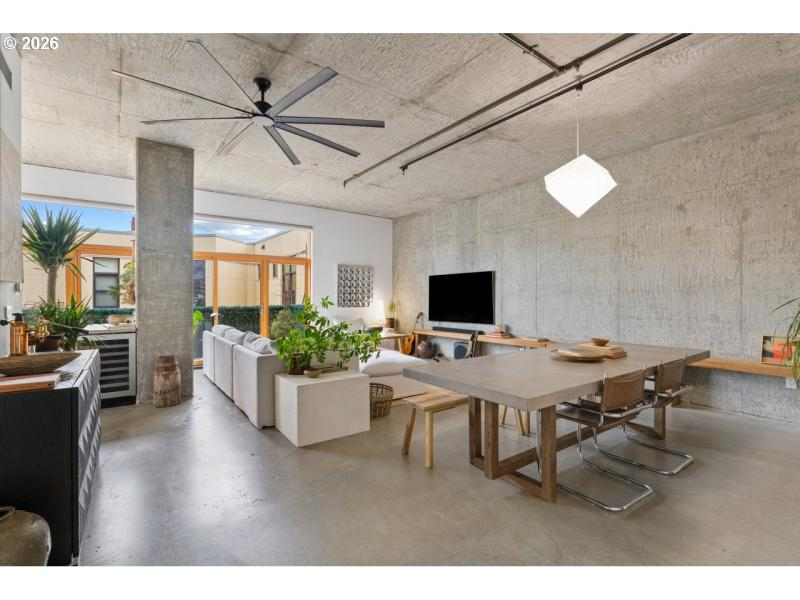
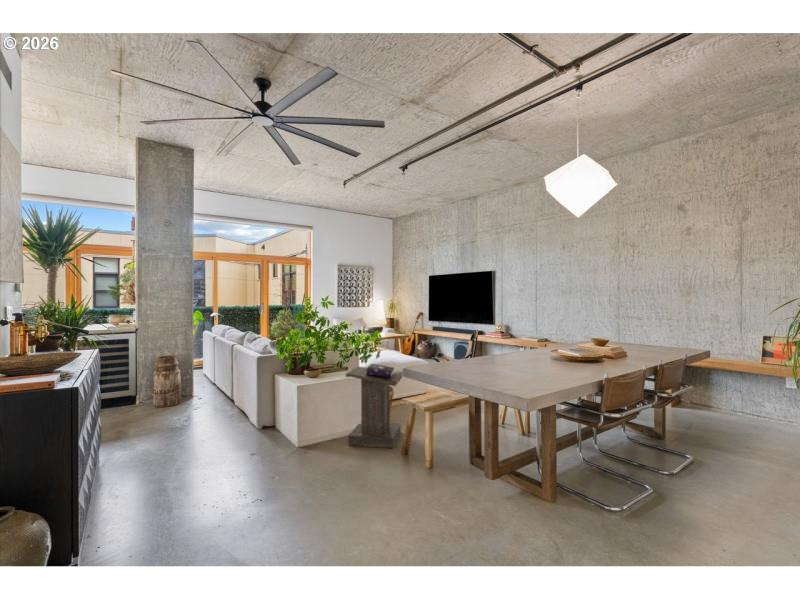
+ lectern (375, 402)
